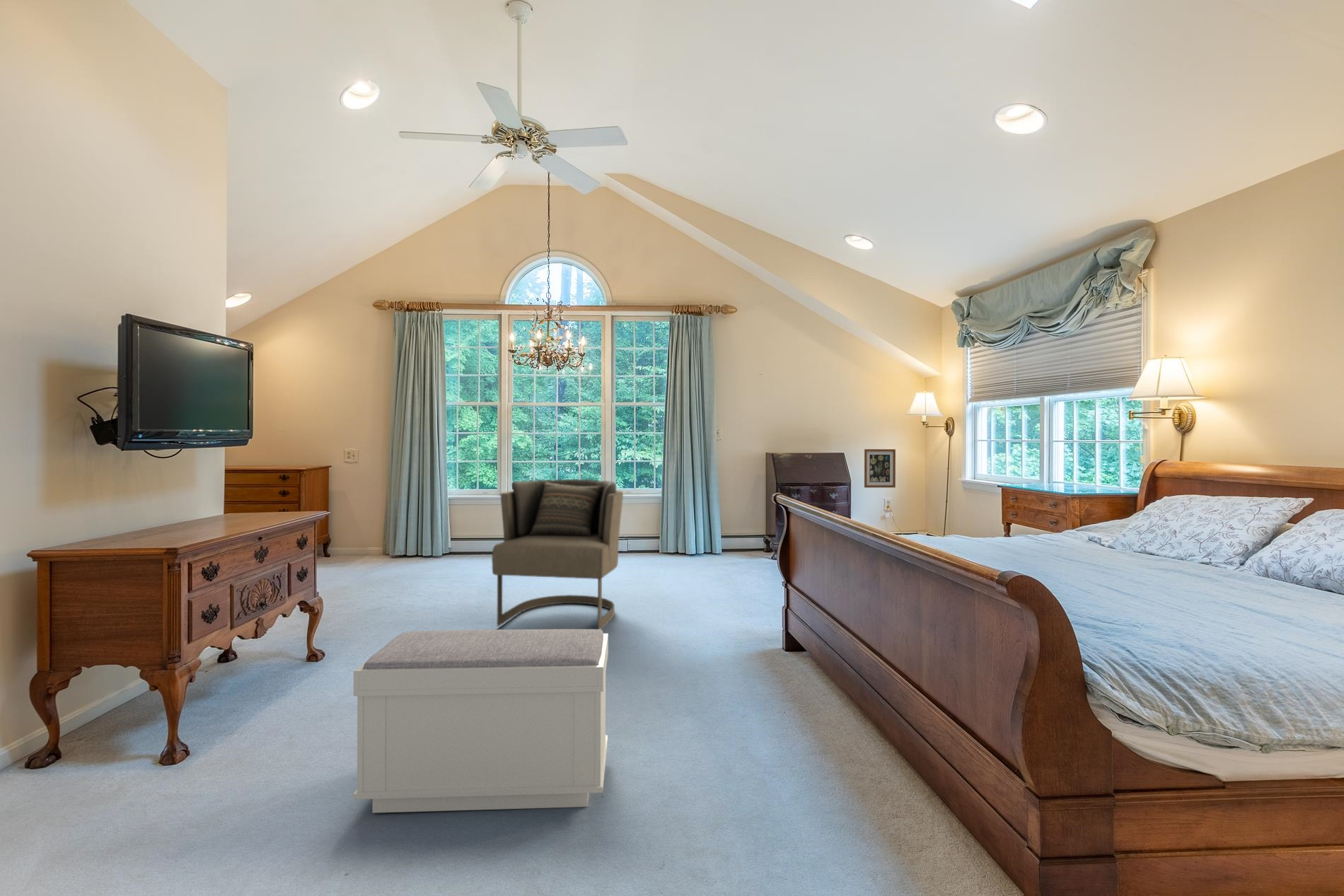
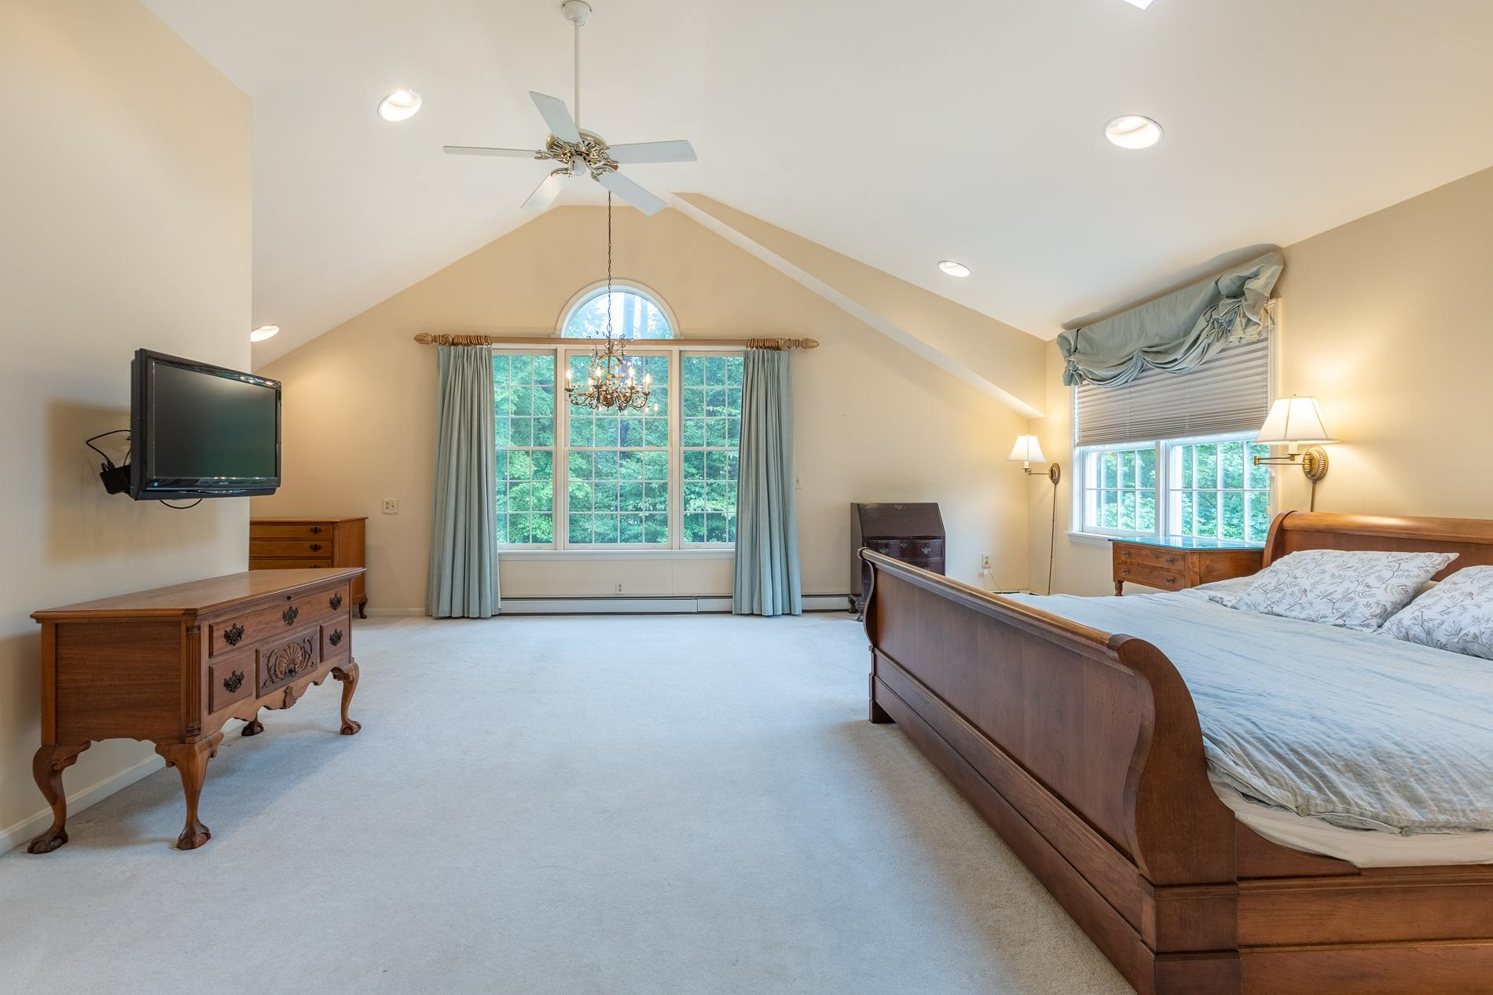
- armchair (565, 548)
- wall art (879, 468)
- bench (492, 711)
